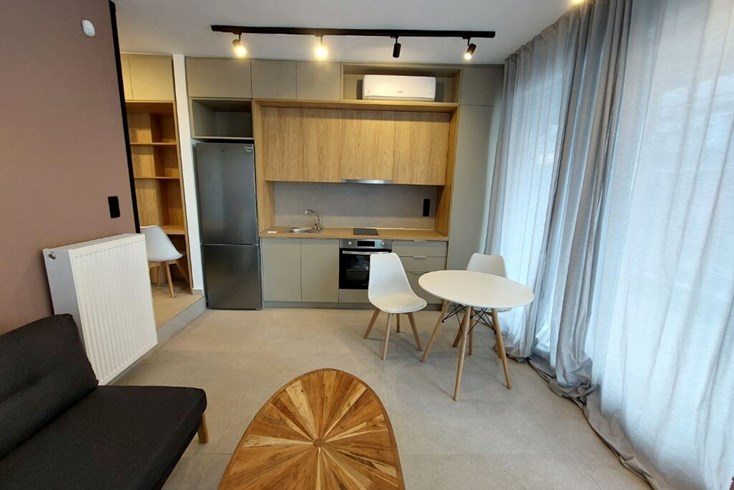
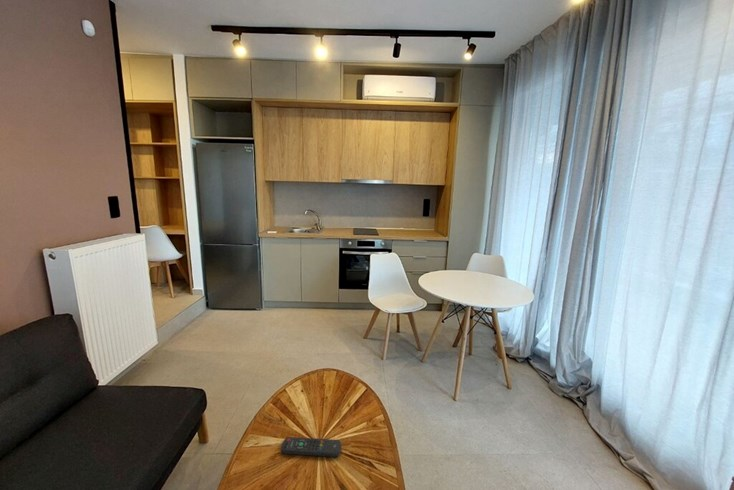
+ remote control (311, 446)
